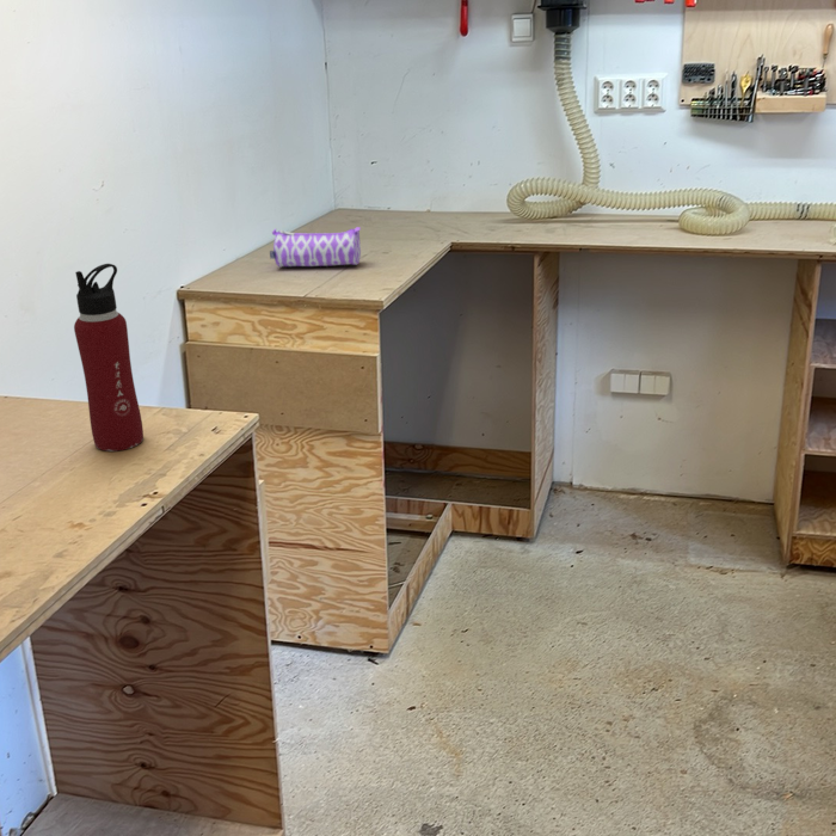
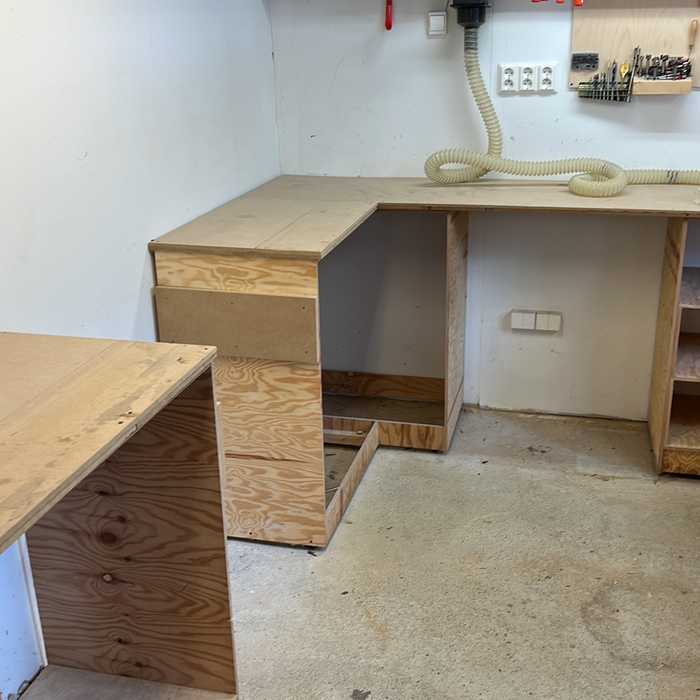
- water bottle (105, 357)
- pencil case (316, 246)
